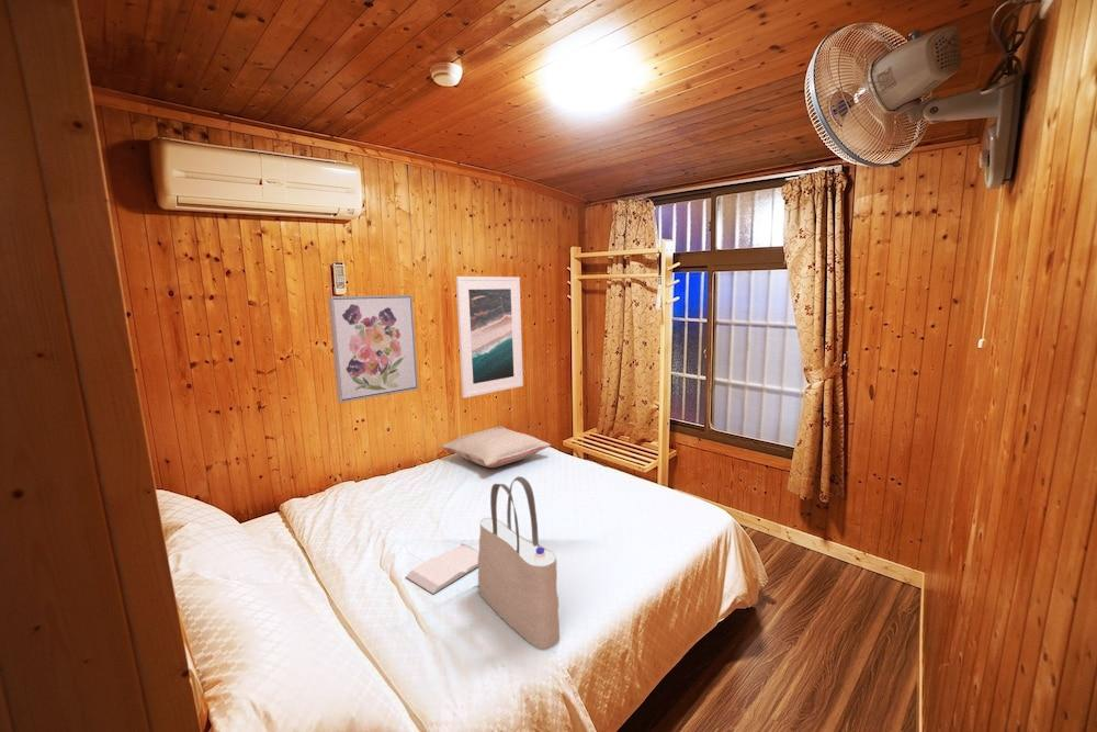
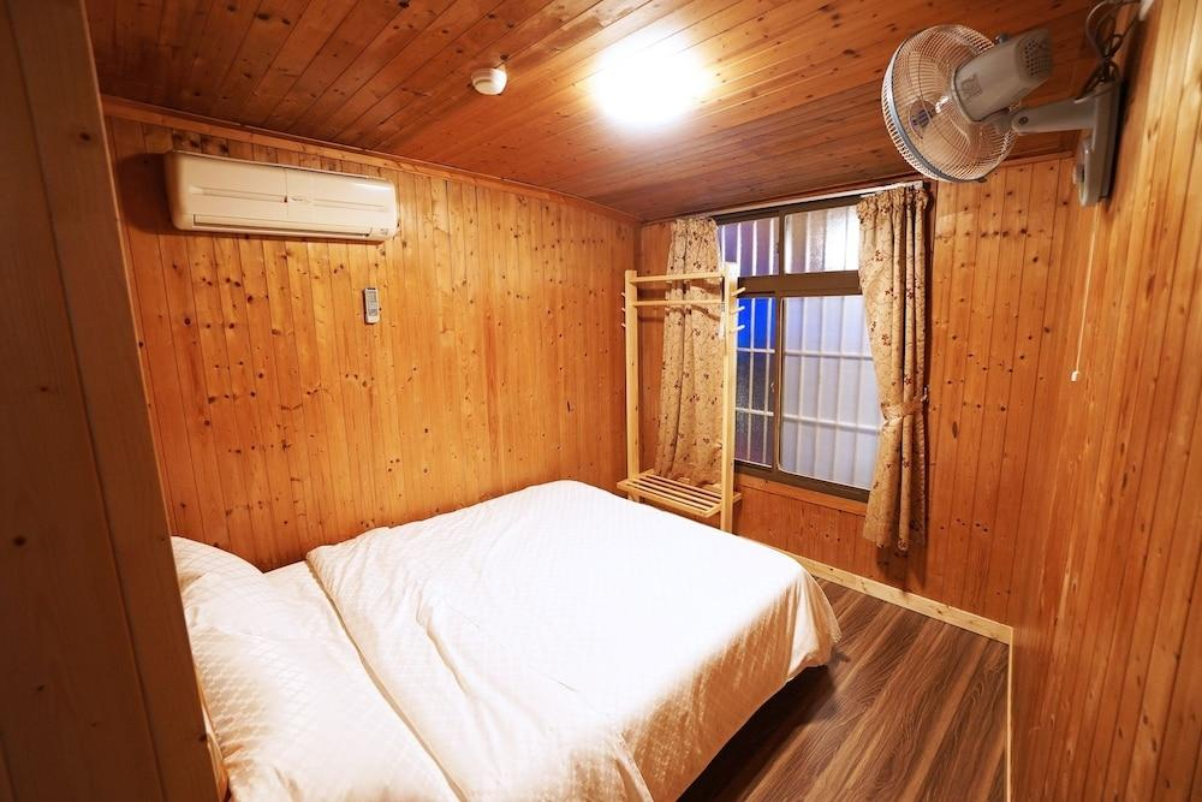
- pillow (496, 447)
- wall art (376, 346)
- tote bag (513, 548)
- book (450, 564)
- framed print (491, 335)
